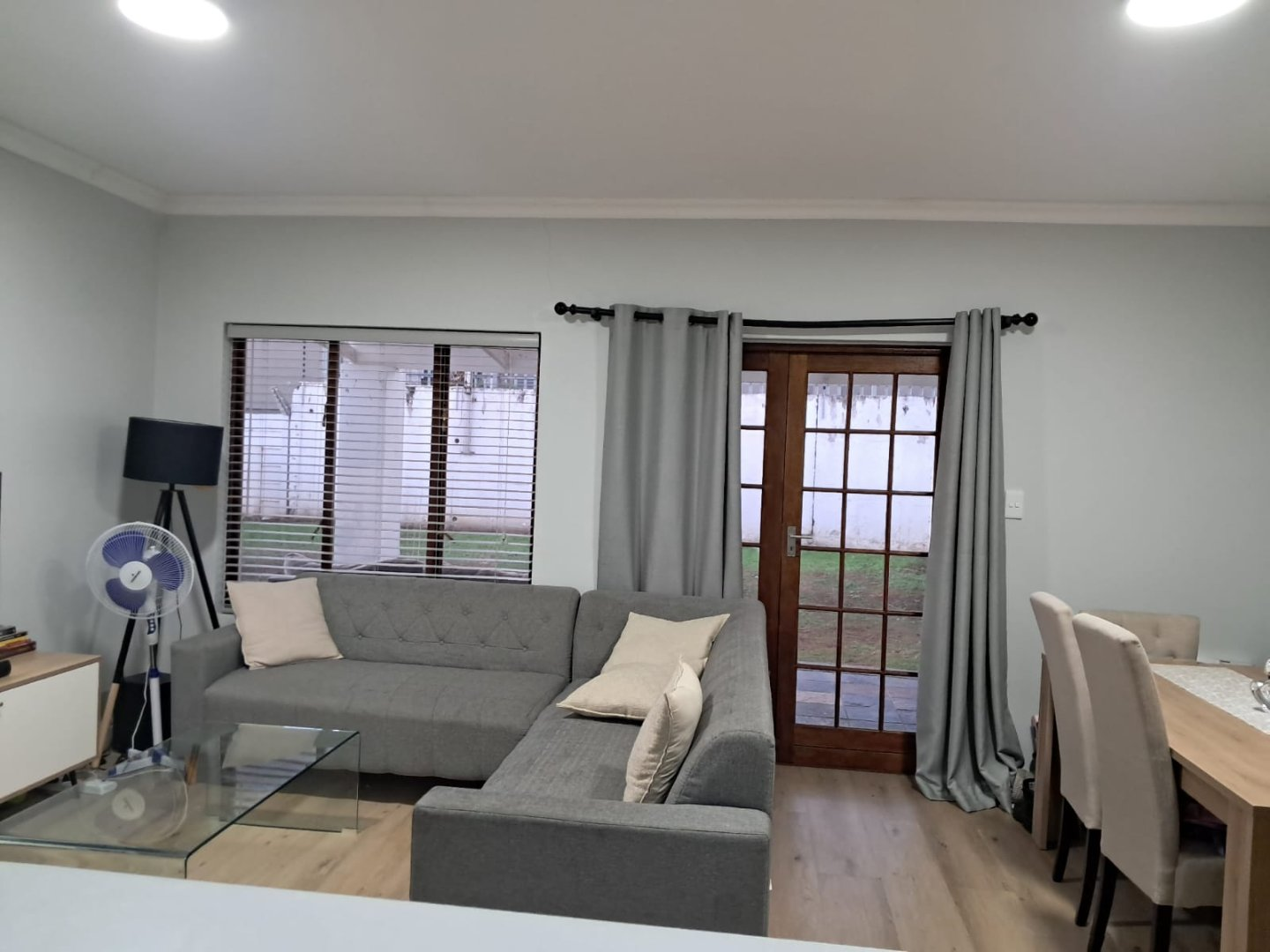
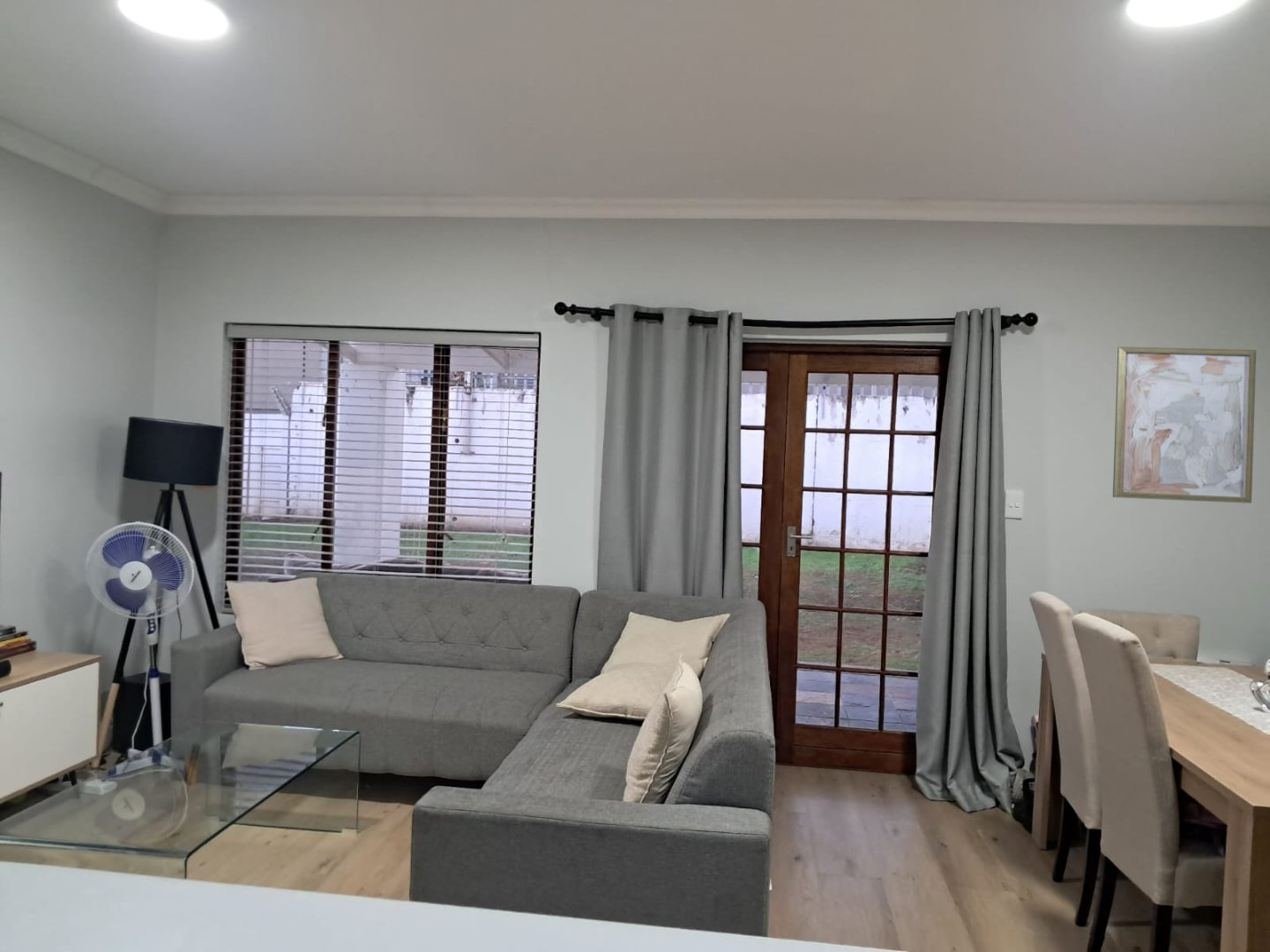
+ wall art (1184, 424)
